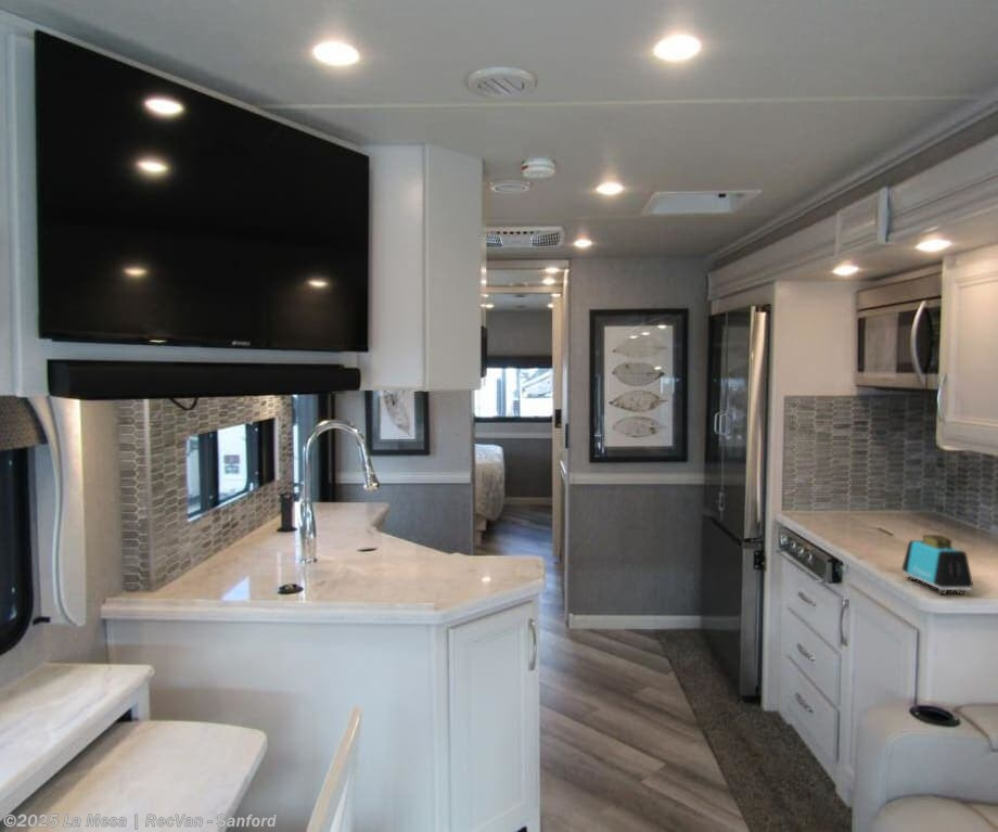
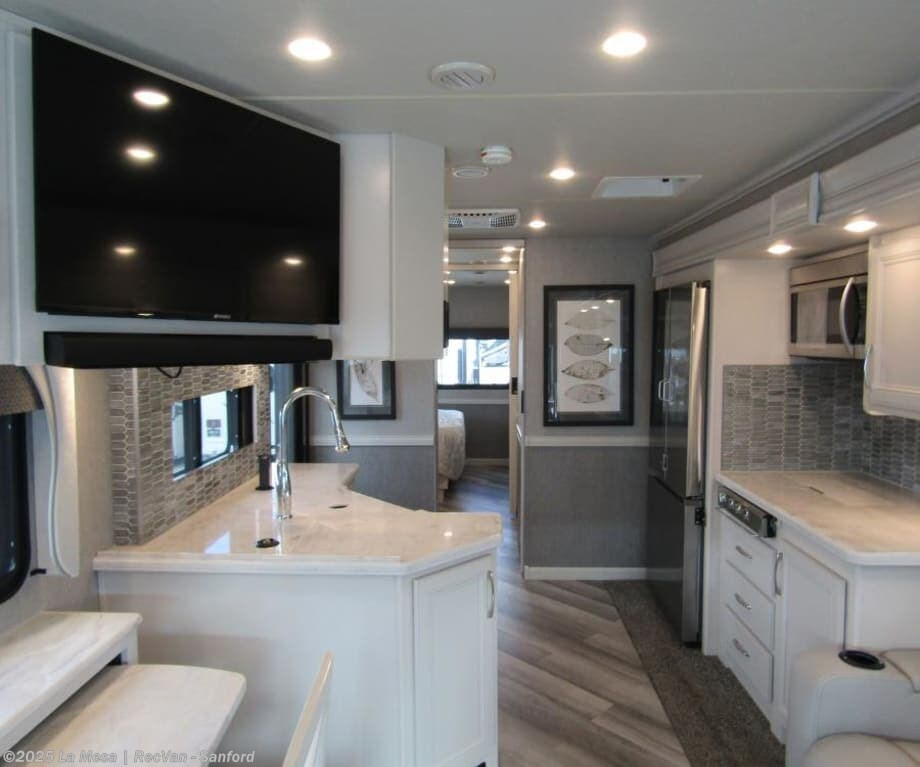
- toaster (936, 561)
